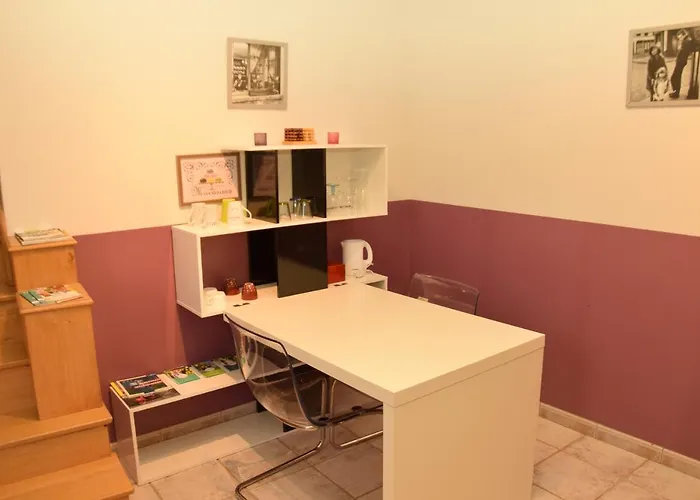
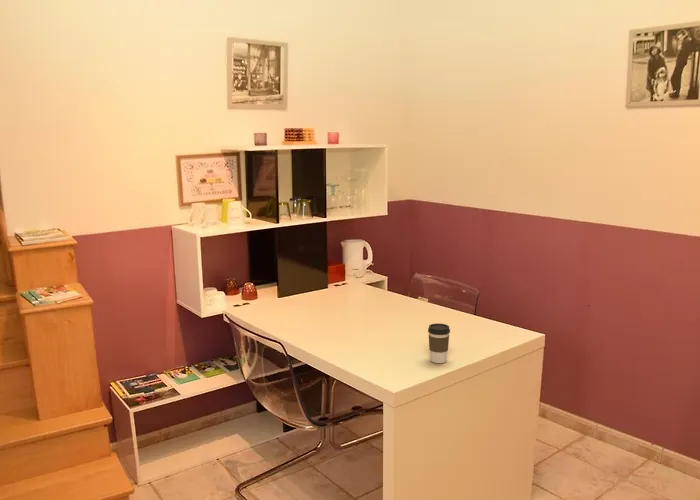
+ coffee cup (438, 343)
